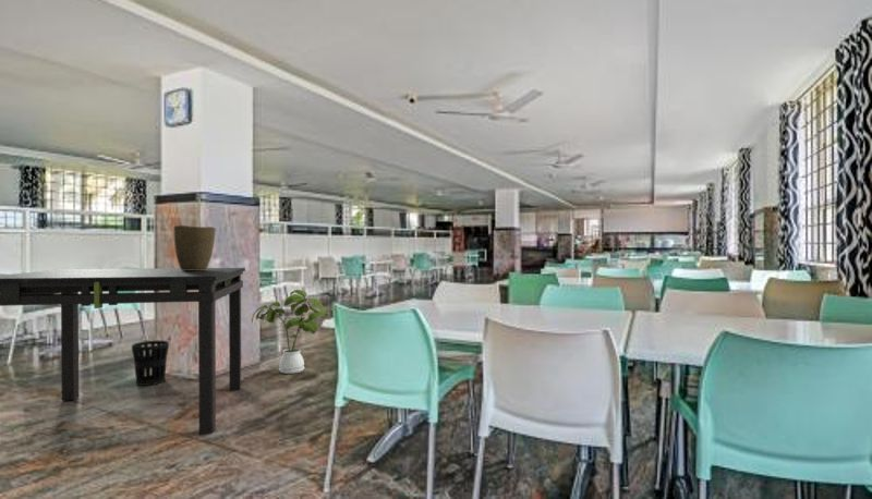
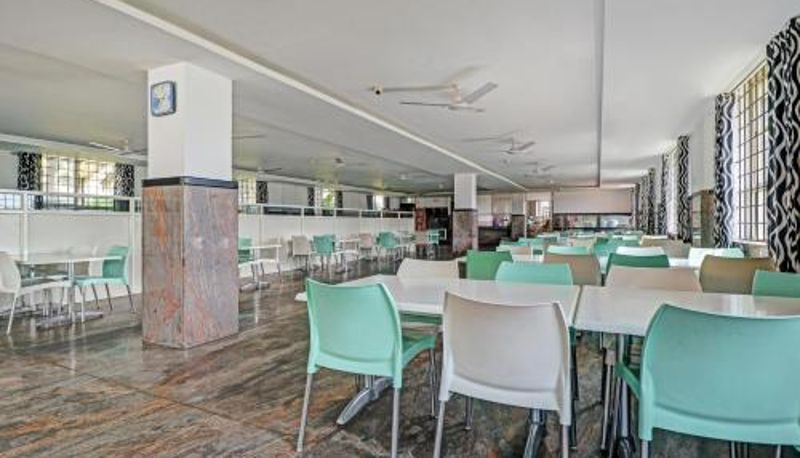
- house plant (299, 330)
- dining table (132, 302)
- vase (194, 247)
- wastebasket (150, 362)
